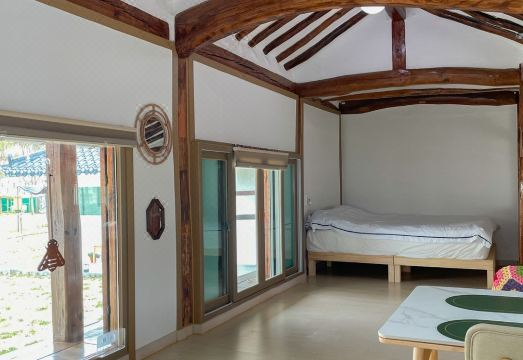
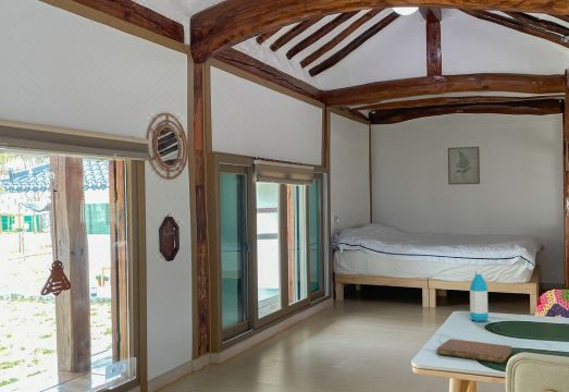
+ notebook (474, 350)
+ water bottle (479, 295)
+ wall art (463, 166)
